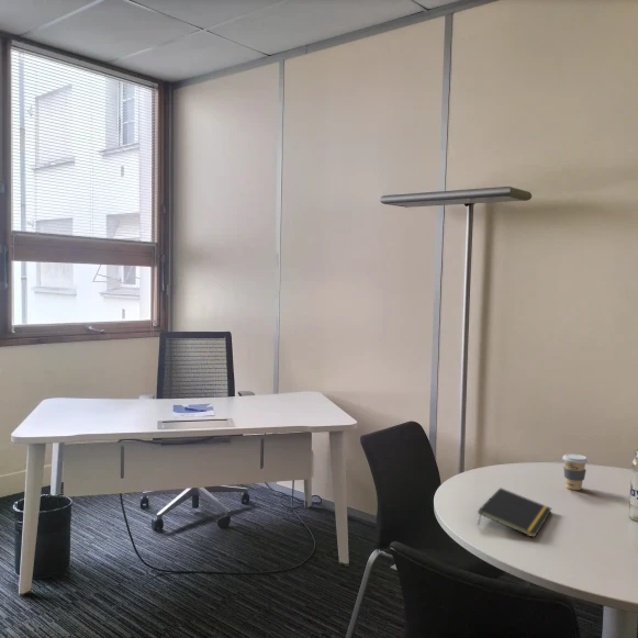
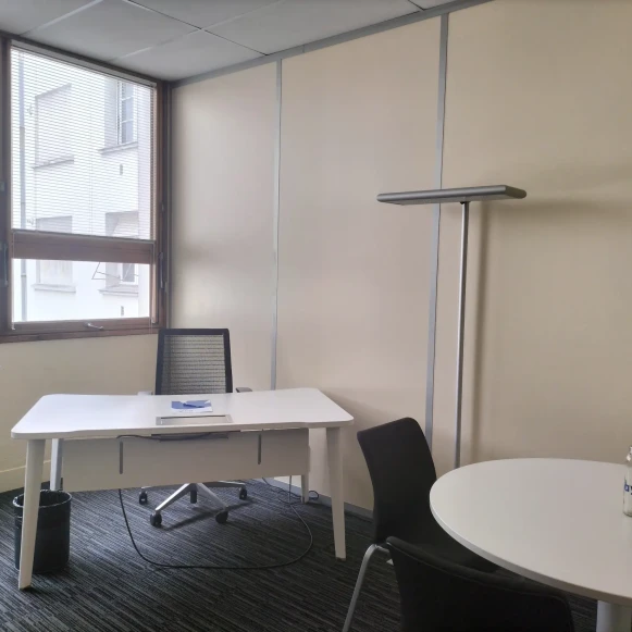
- notepad (515, 511)
- coffee cup (574, 471)
